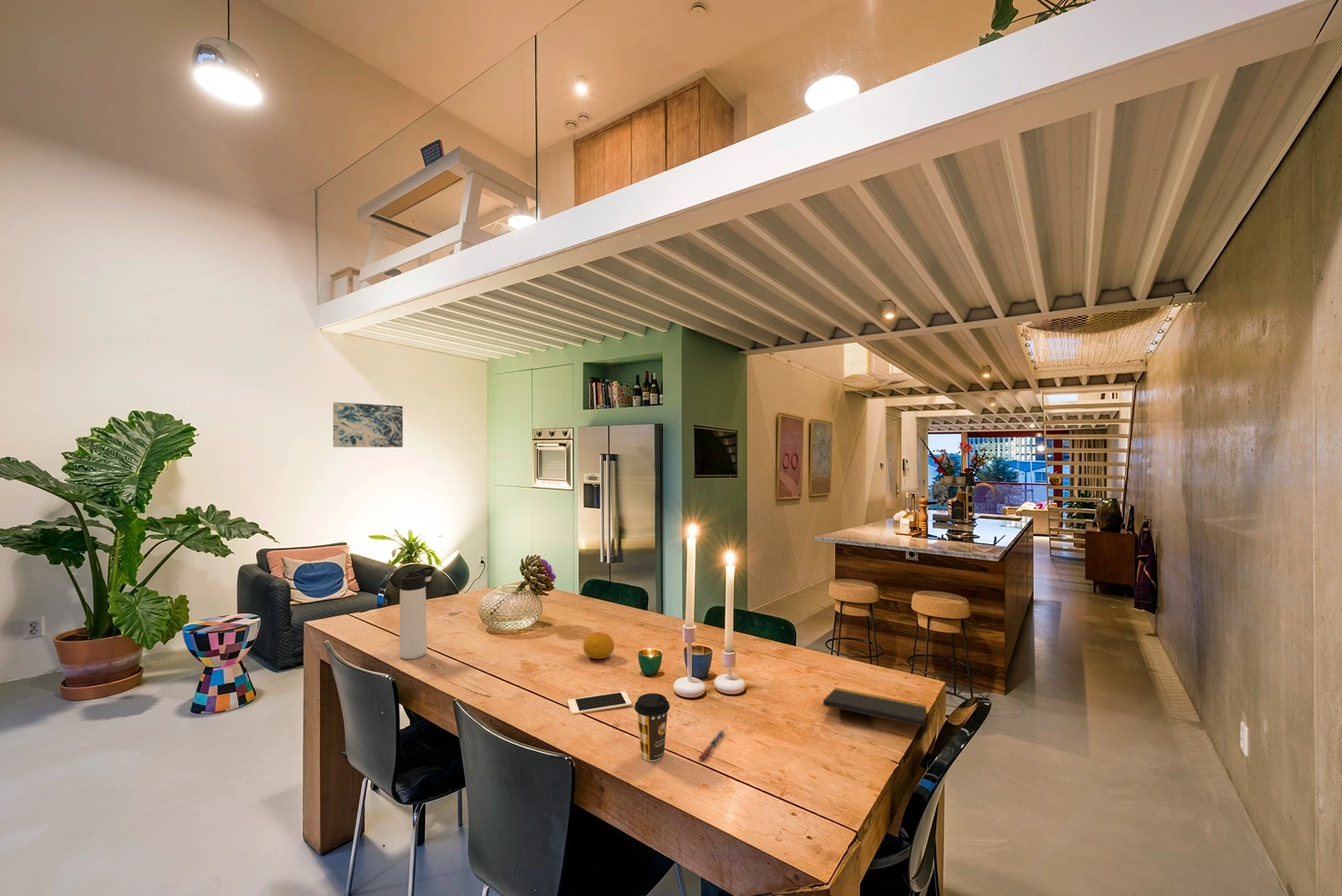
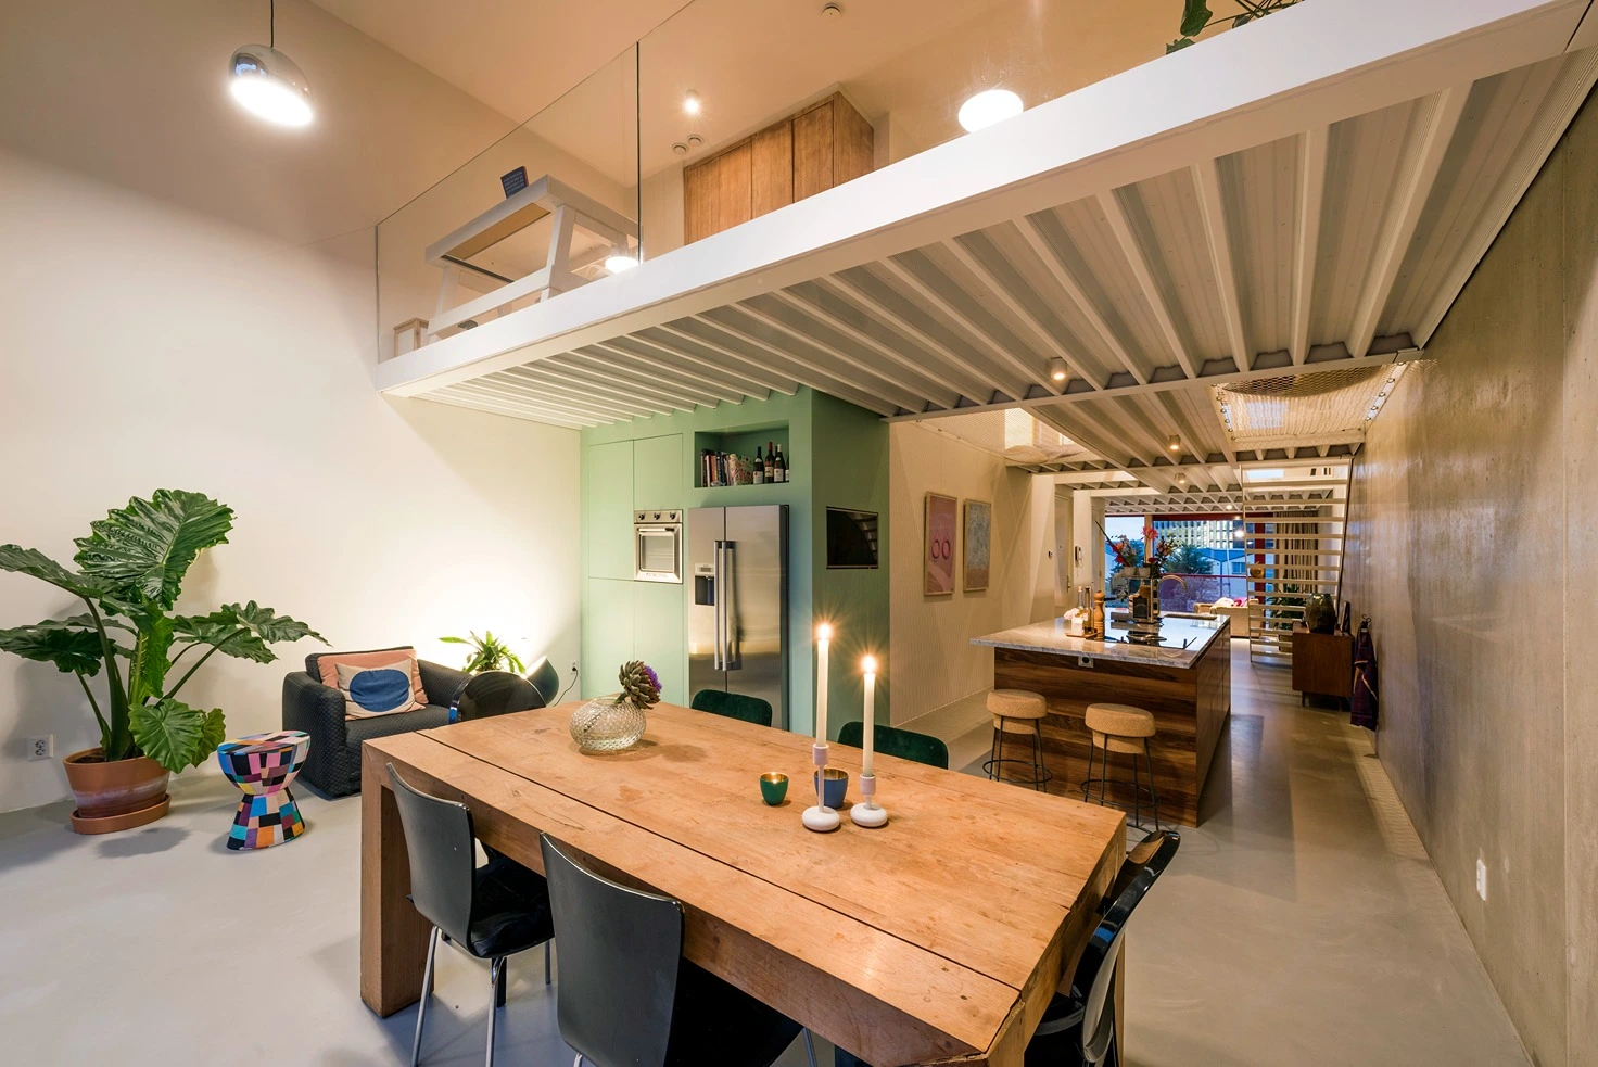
- cell phone (599, 702)
- thermos bottle (418, 612)
- pen (712, 743)
- wall art (369, 426)
- coffee cup (652, 726)
- notepad (875, 705)
- fruit (598, 644)
